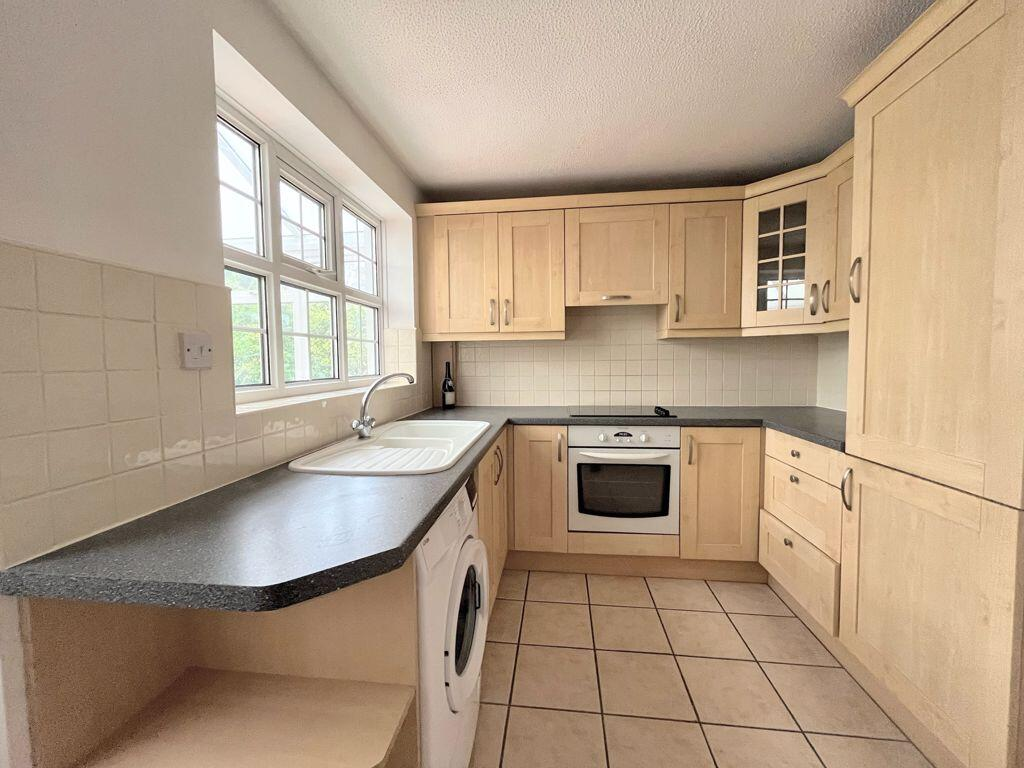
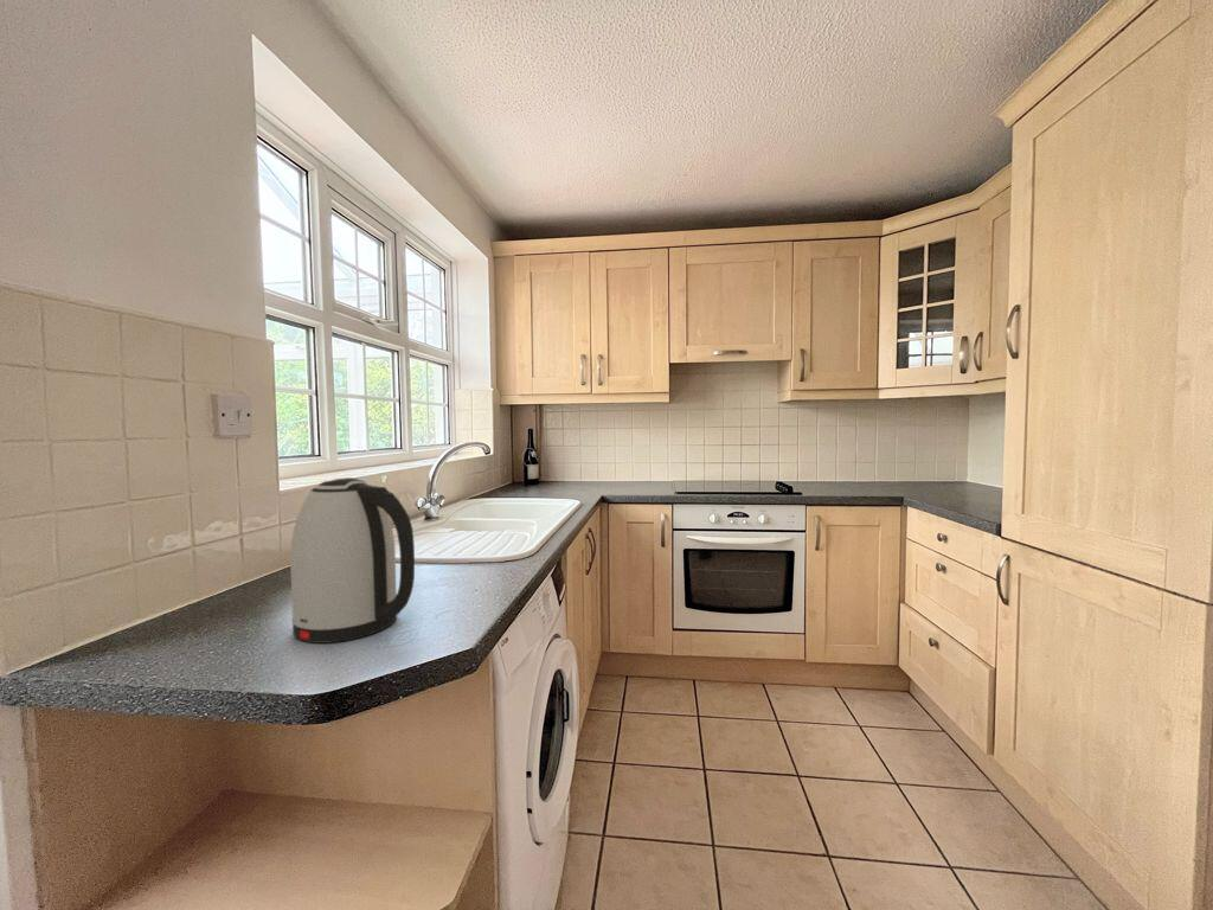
+ kettle (358, 552)
